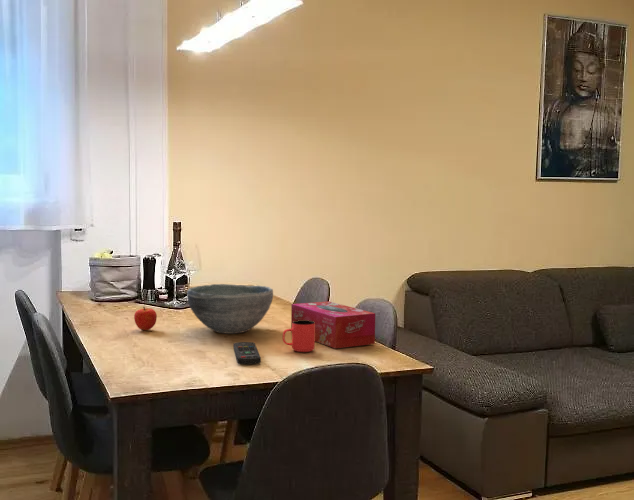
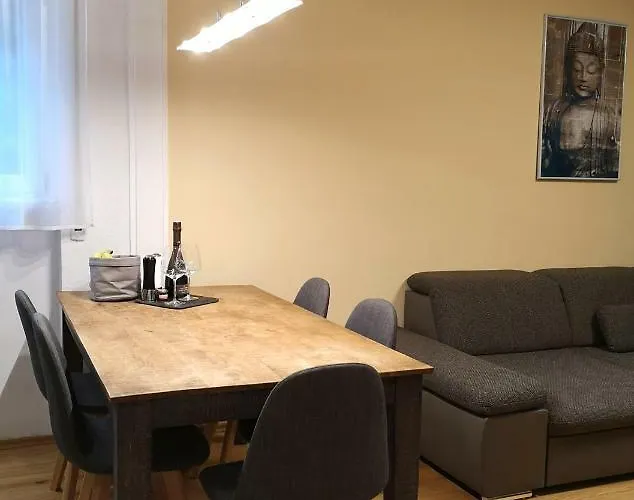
- tissue box (331, 323)
- fruit (145, 318)
- remote control (246, 352)
- cup (298, 336)
- bowl (230, 309)
